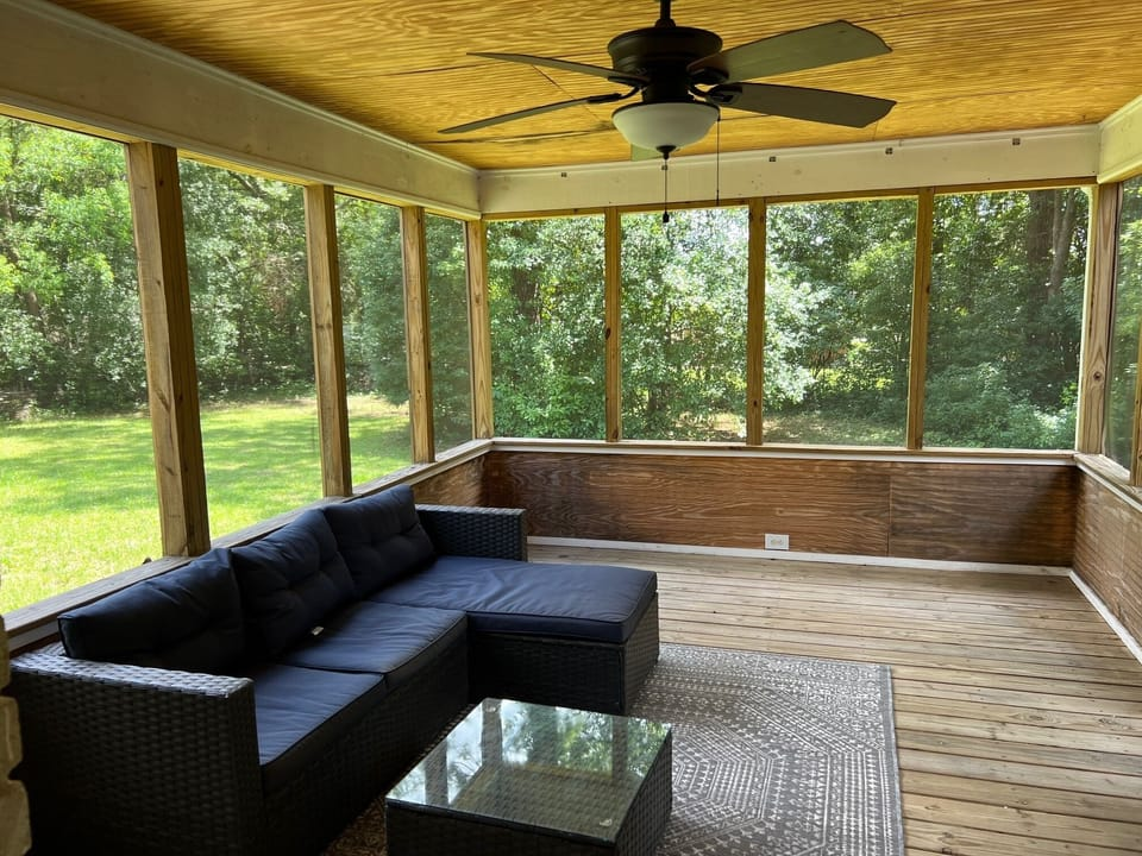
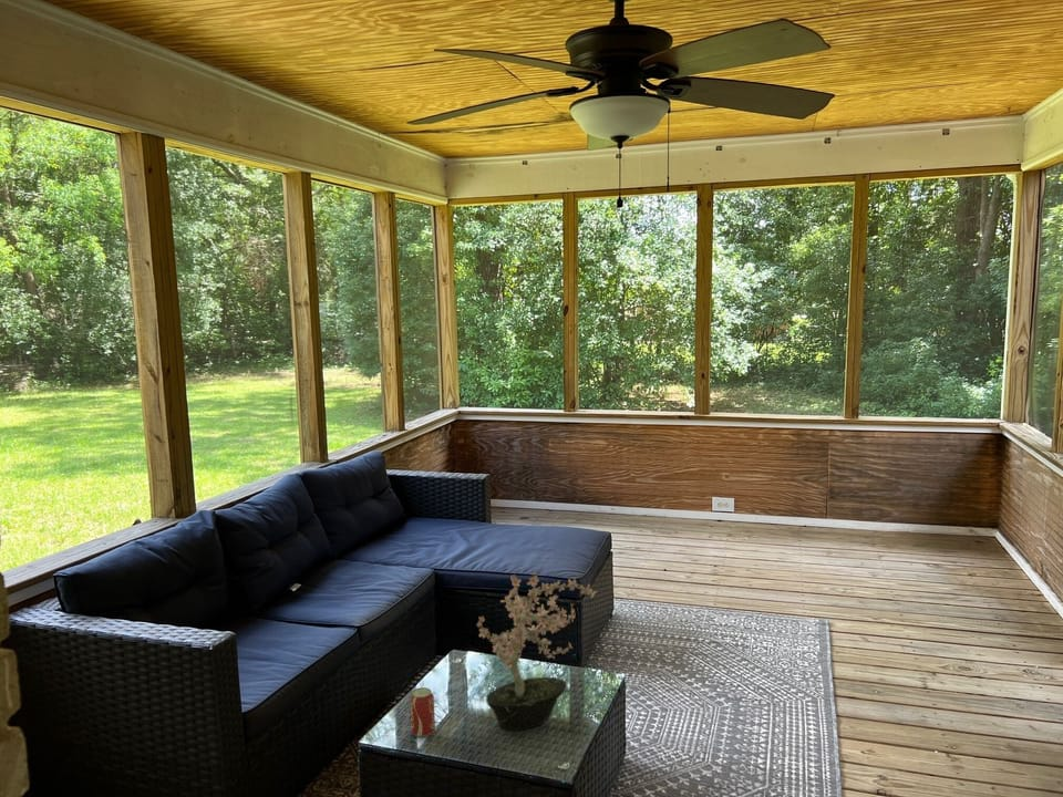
+ potted plant (540, 640)
+ beverage can (422, 712)
